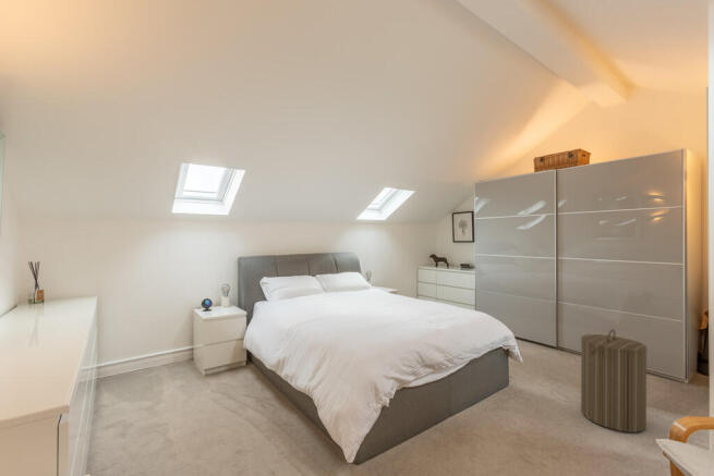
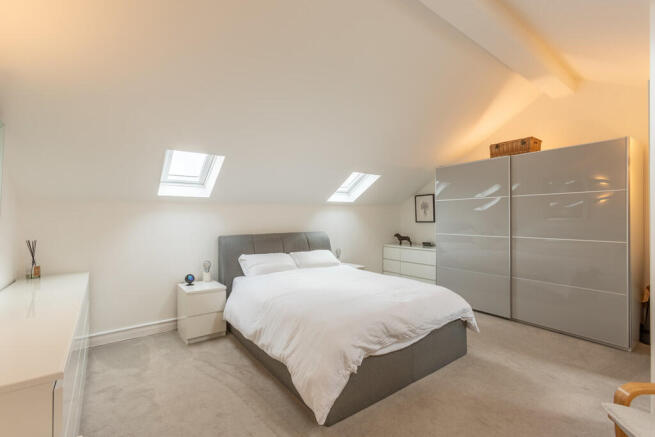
- laundry hamper (612, 374)
